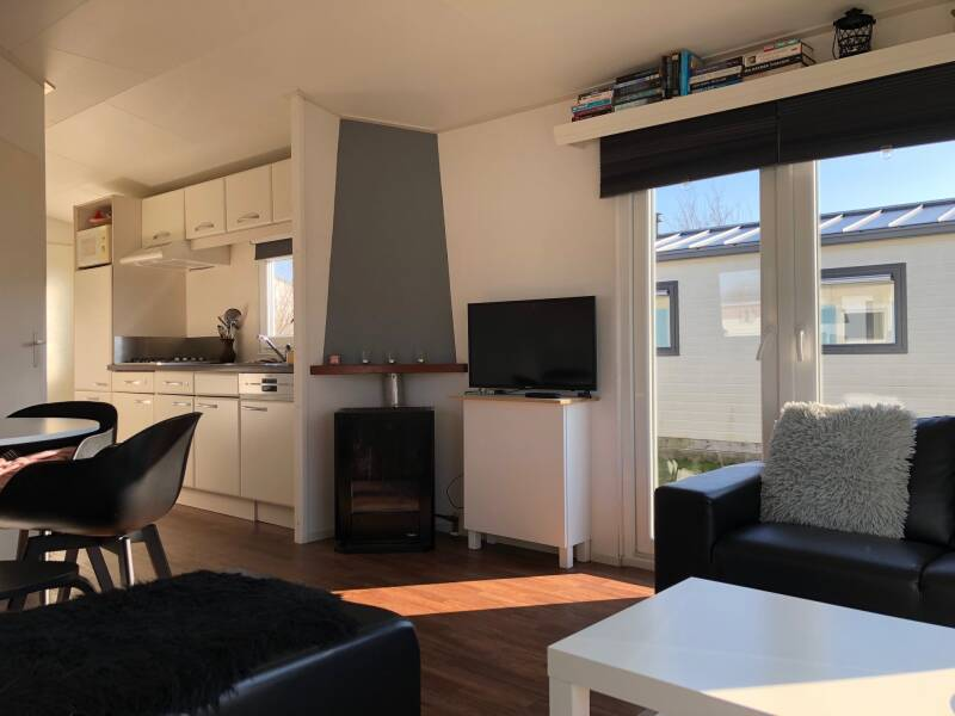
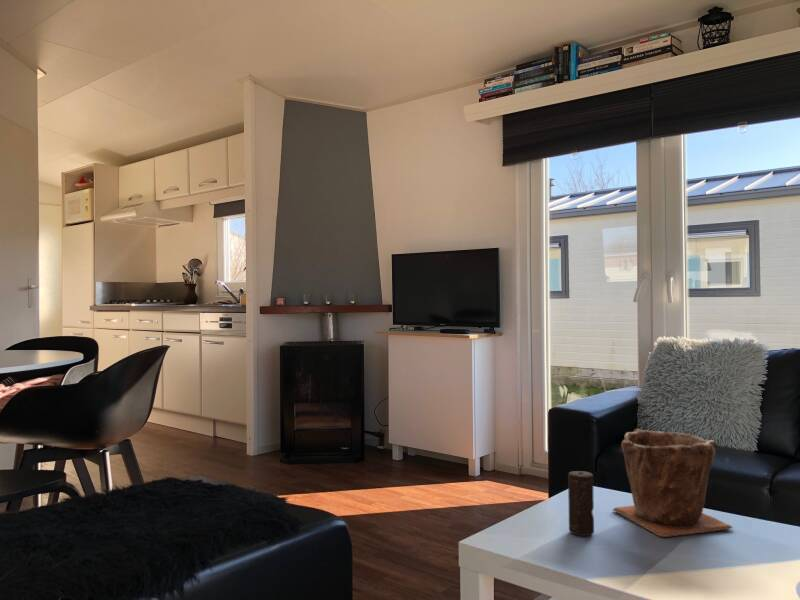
+ candle (581, 502)
+ plant pot (669, 476)
